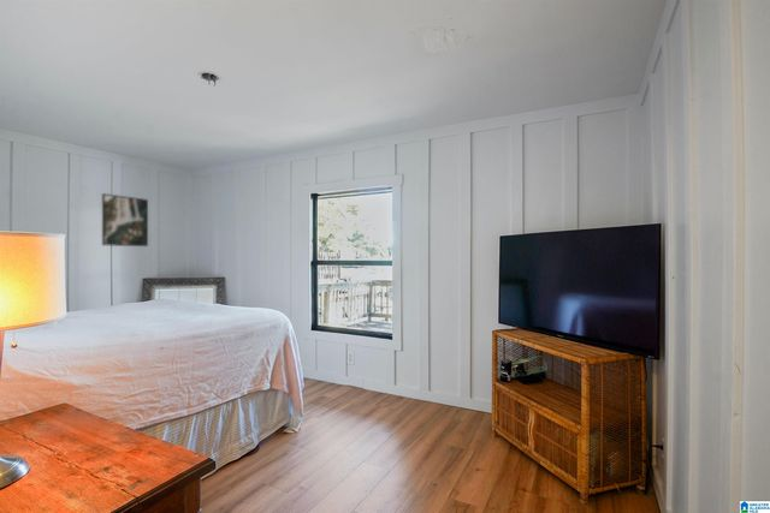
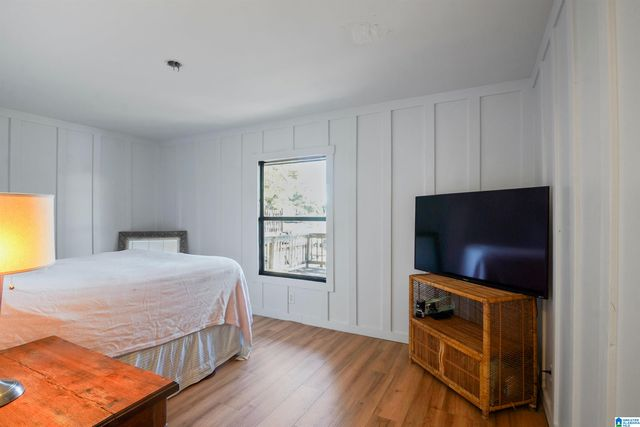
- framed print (125, 221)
